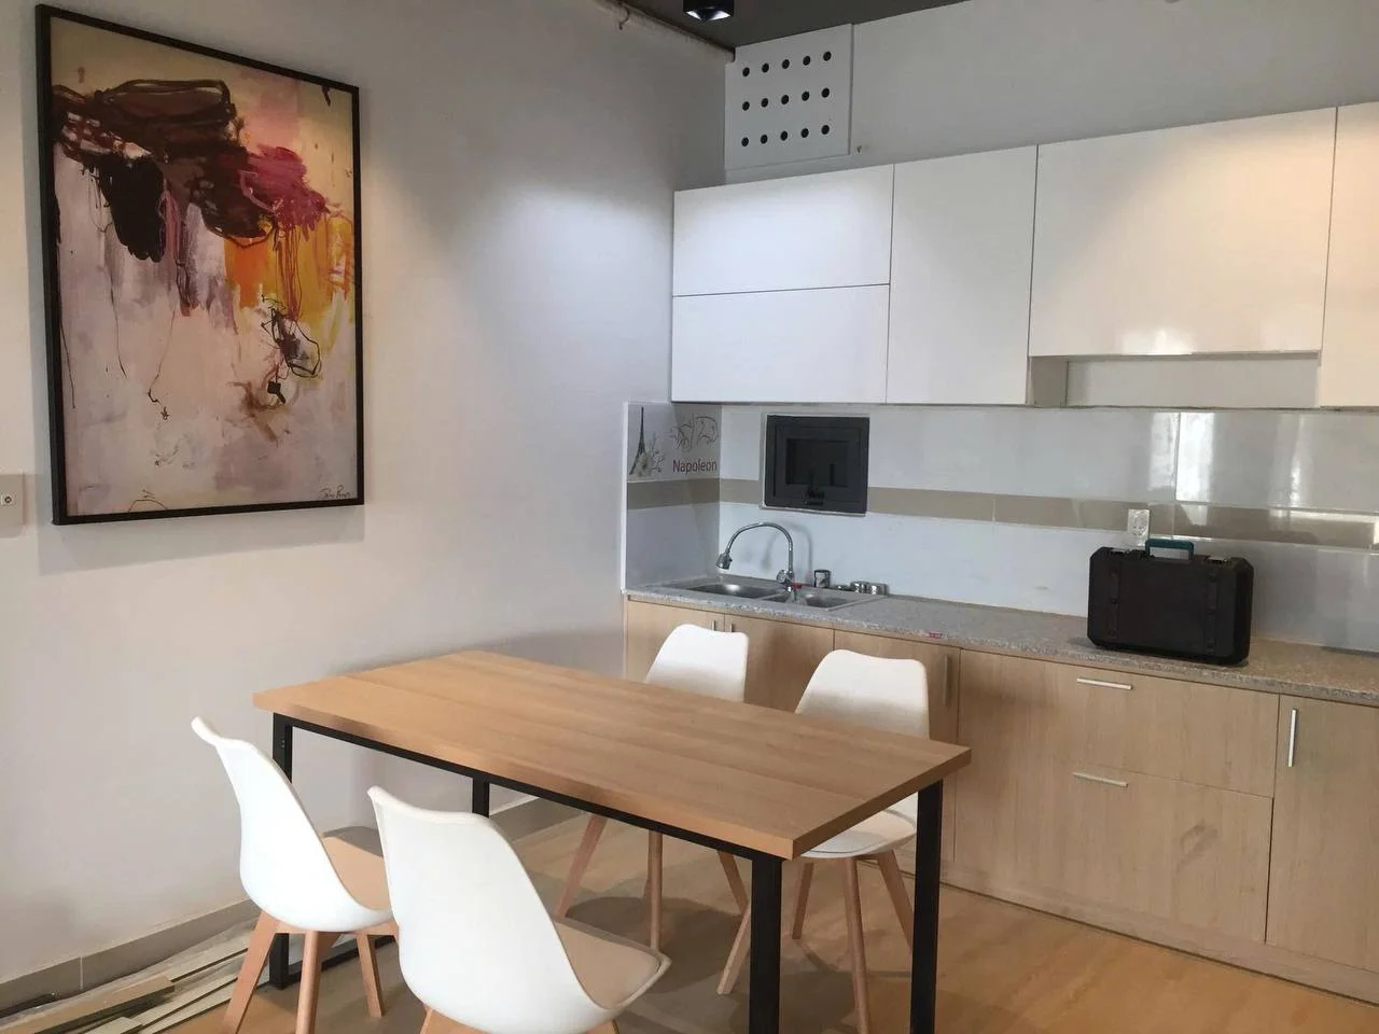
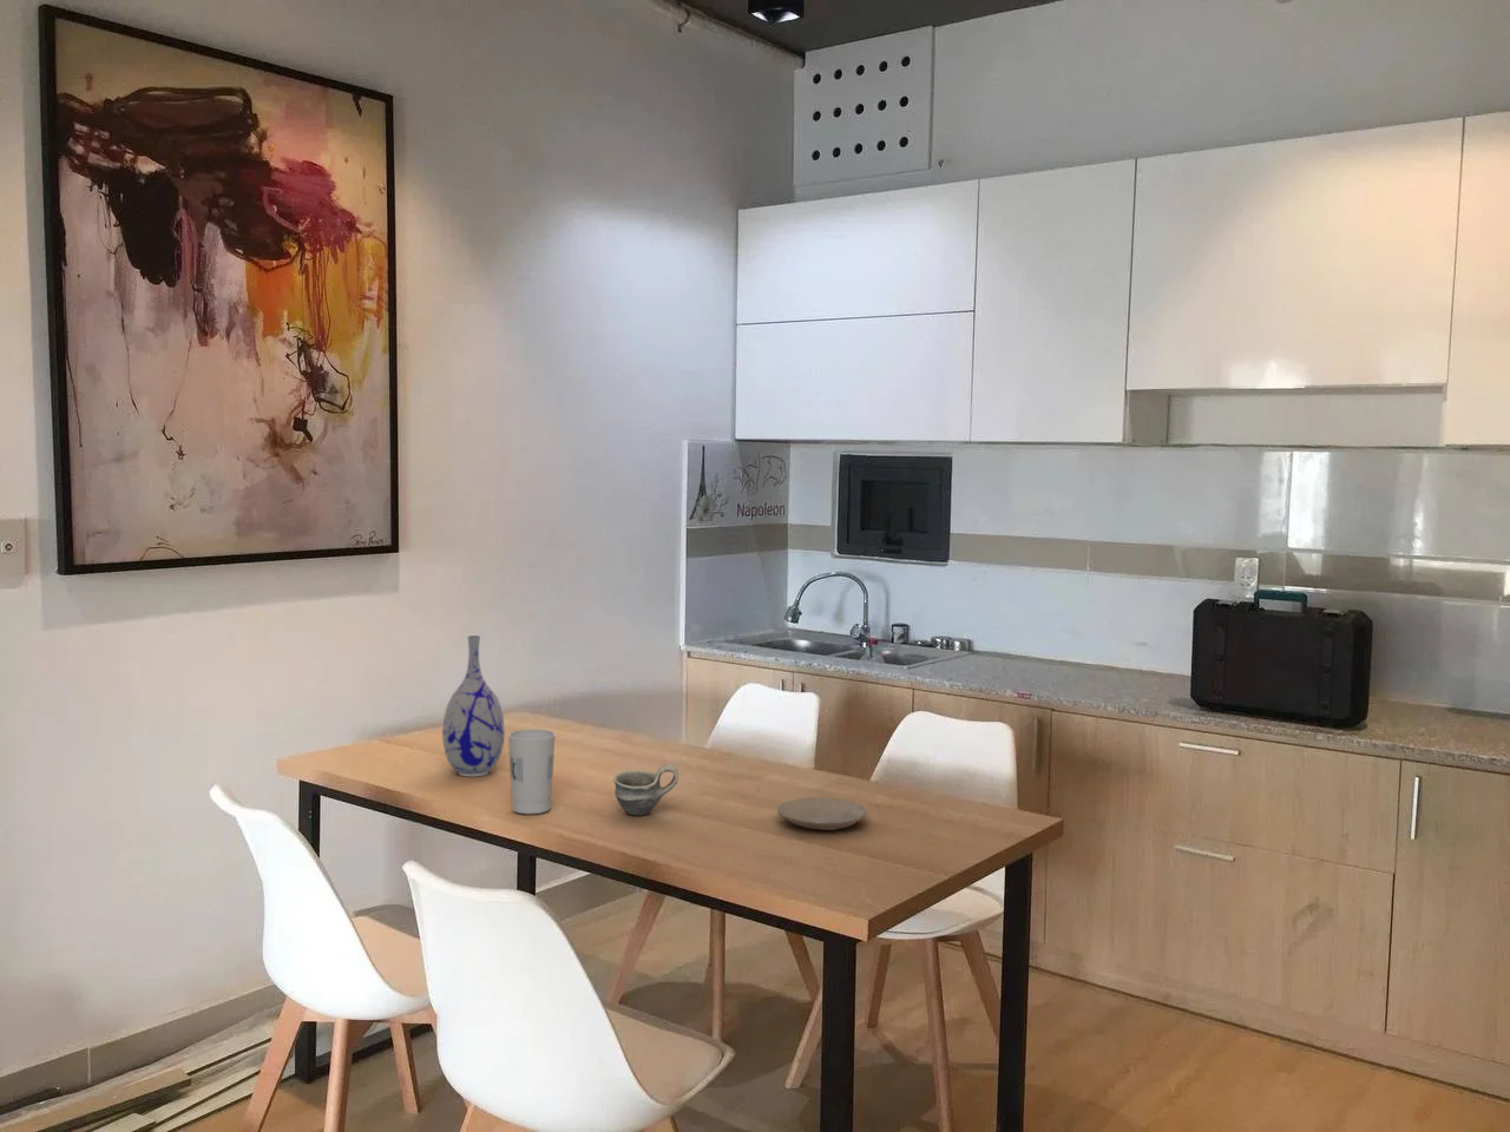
+ cup (642, 788)
+ vase (473, 704)
+ plate (822, 816)
+ cup (530, 772)
